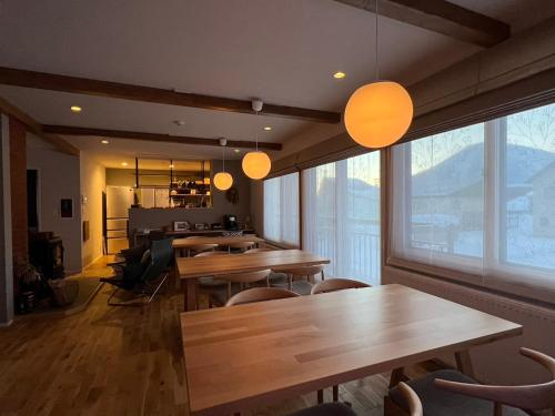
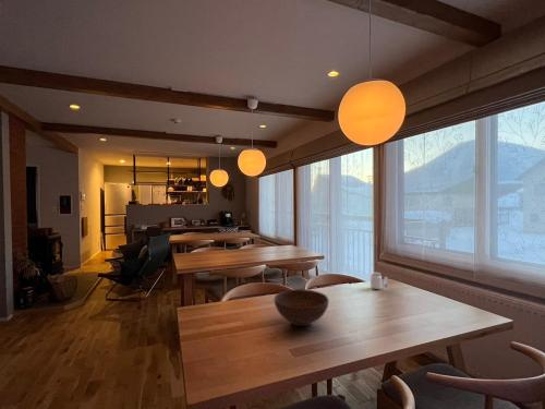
+ candle (378, 279)
+ bowl (301, 310)
